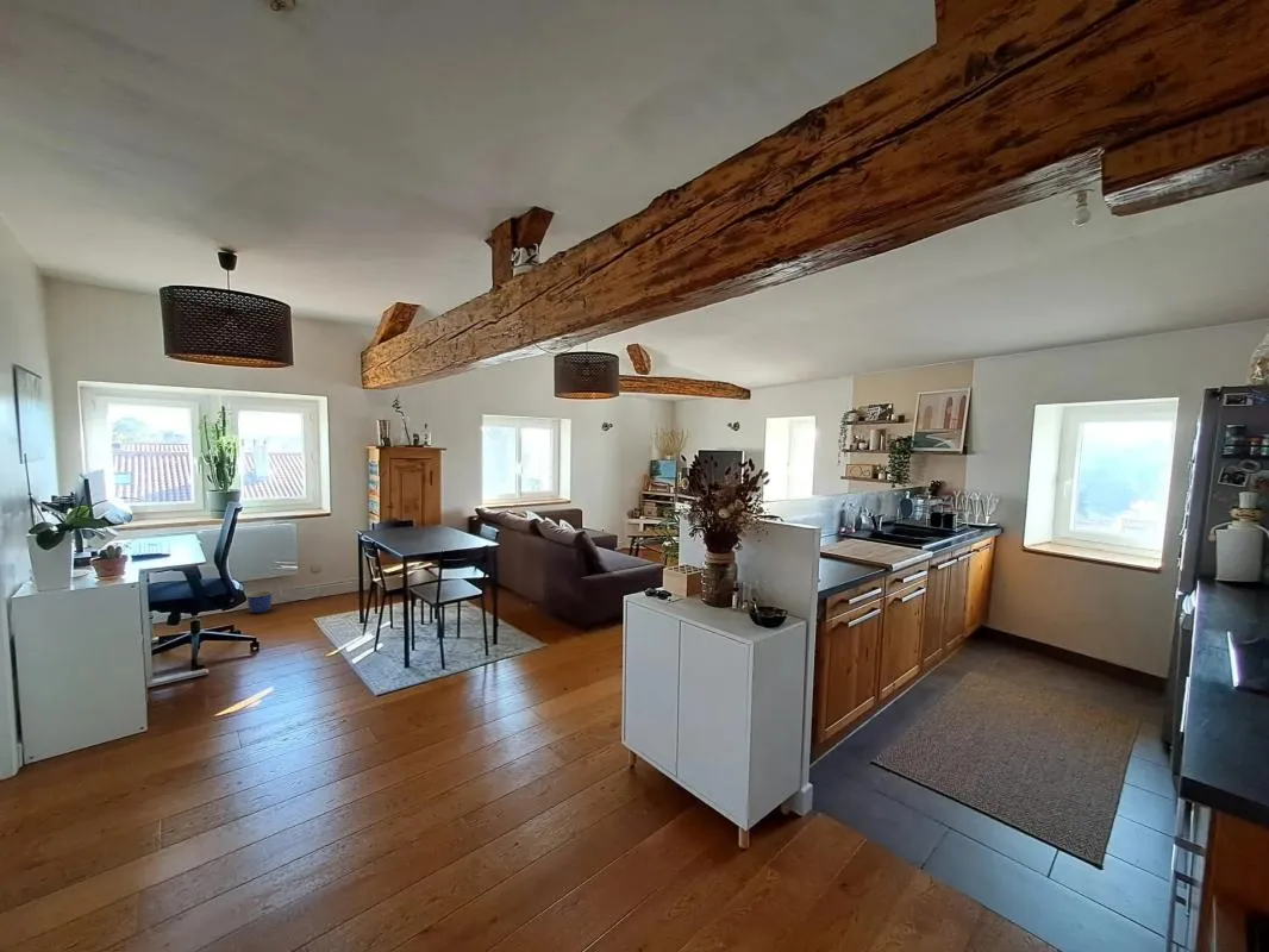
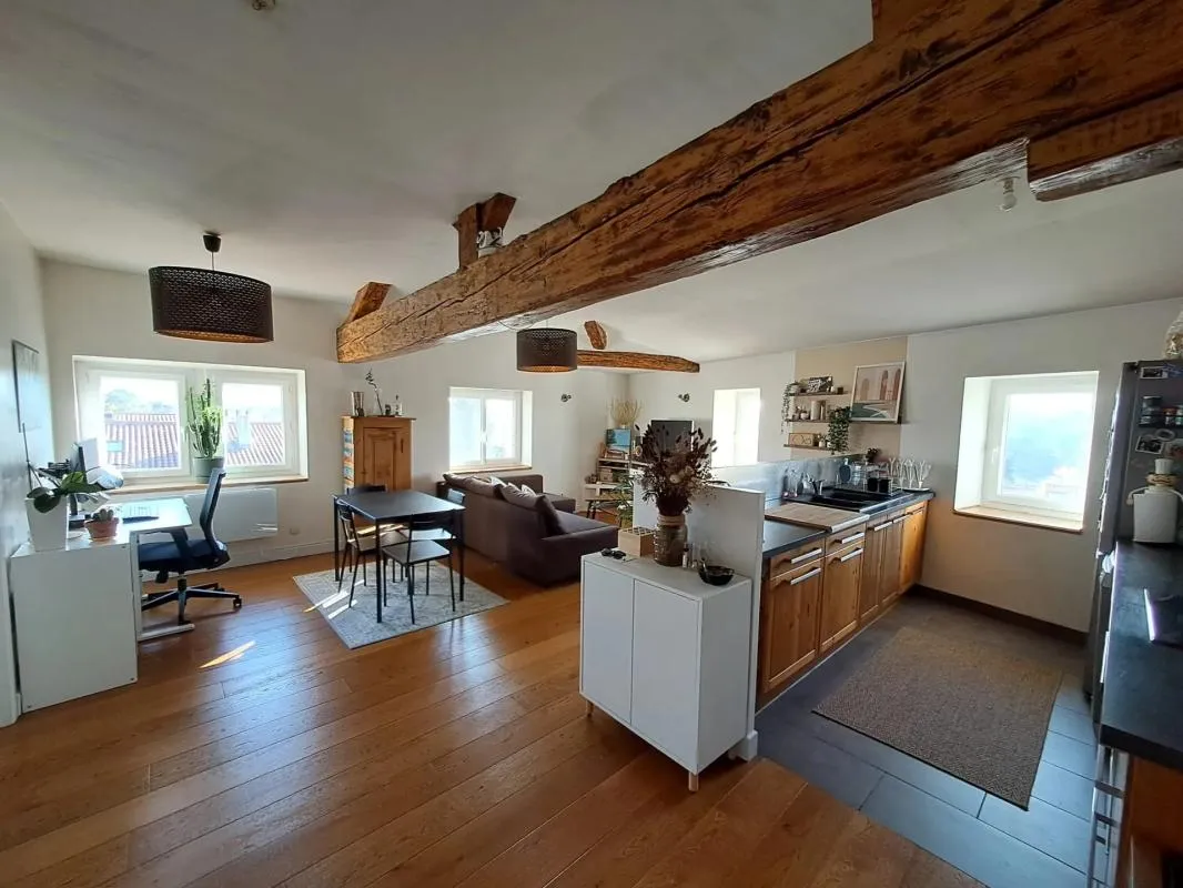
- planter (260, 602)
